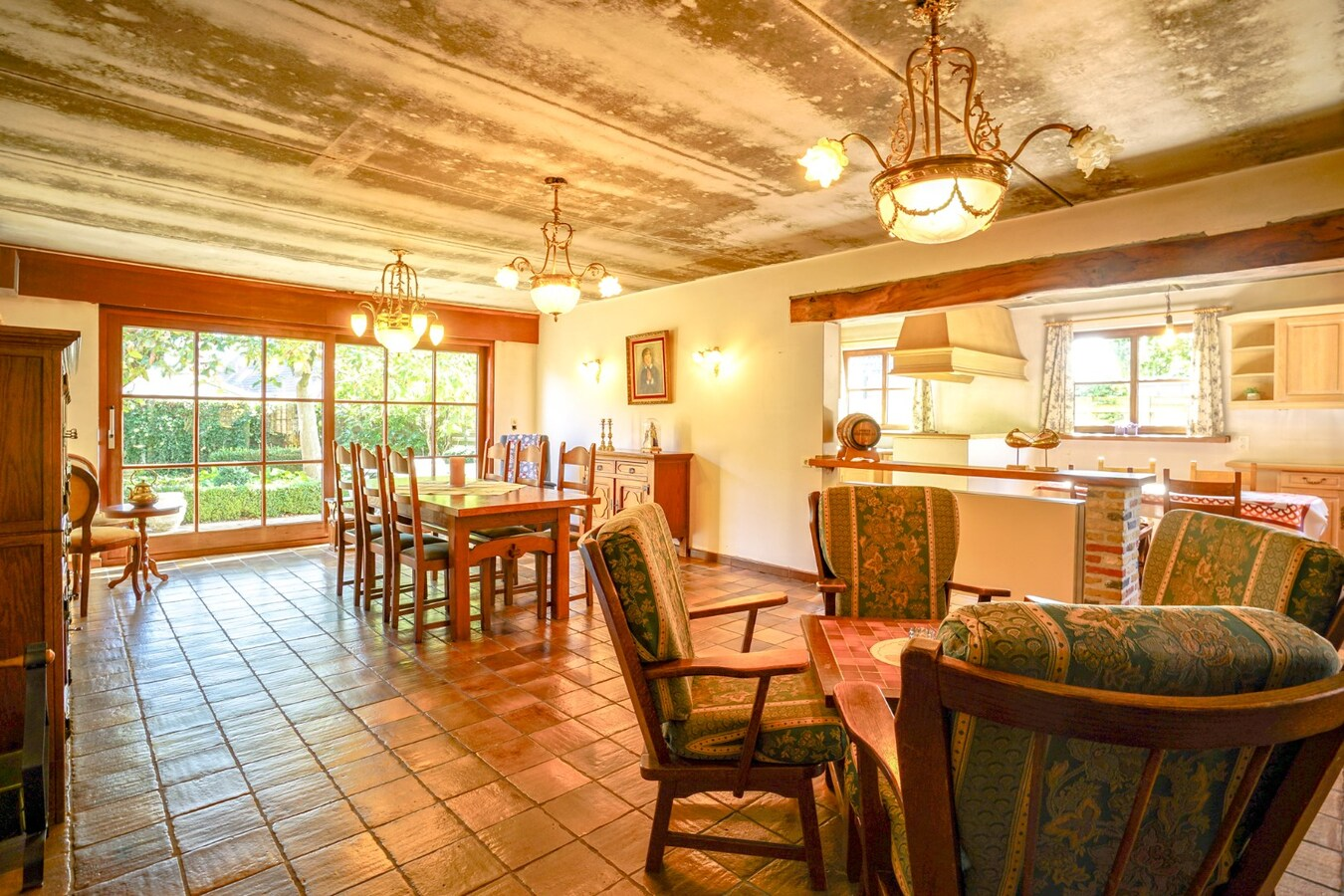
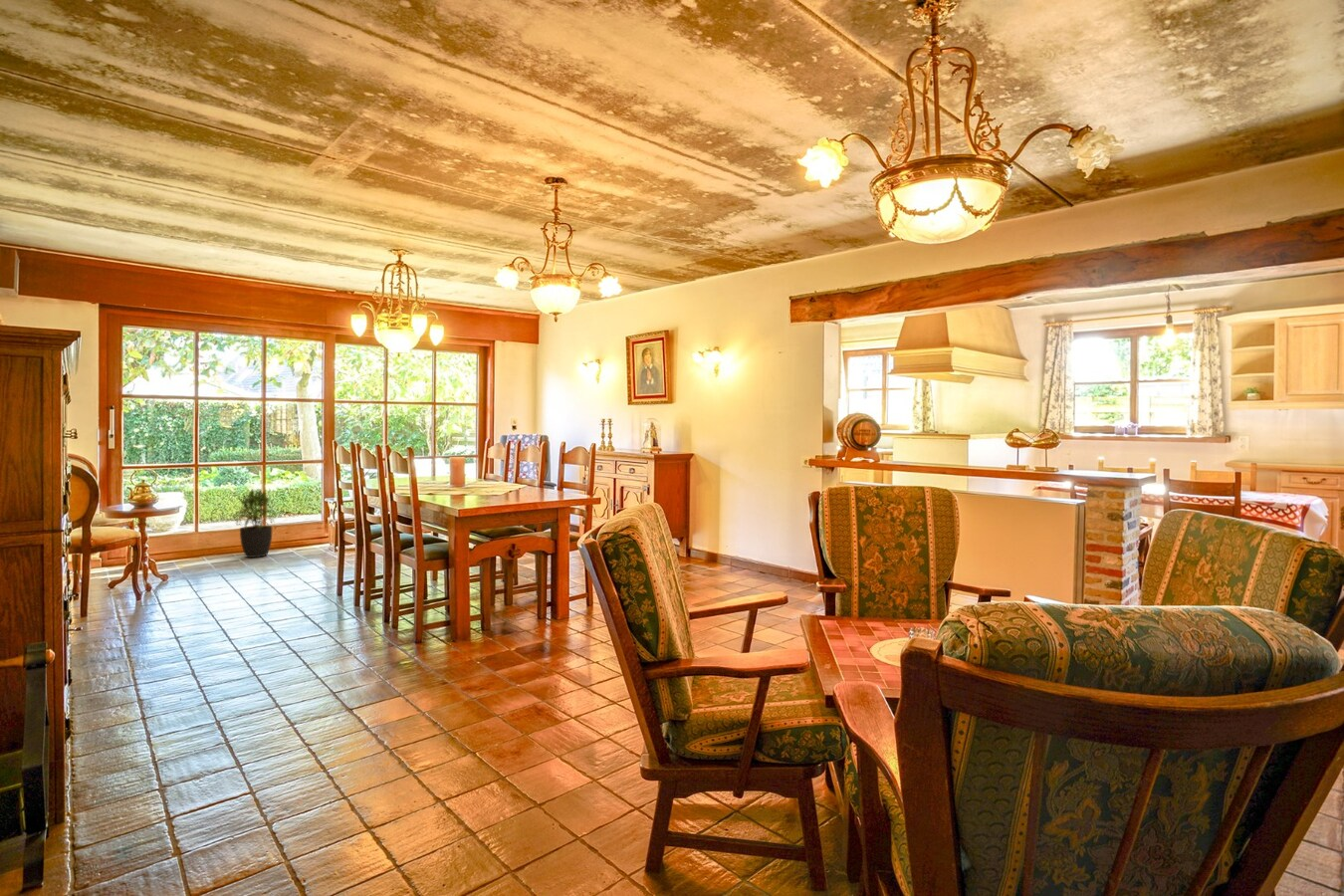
+ potted plant (252, 522)
